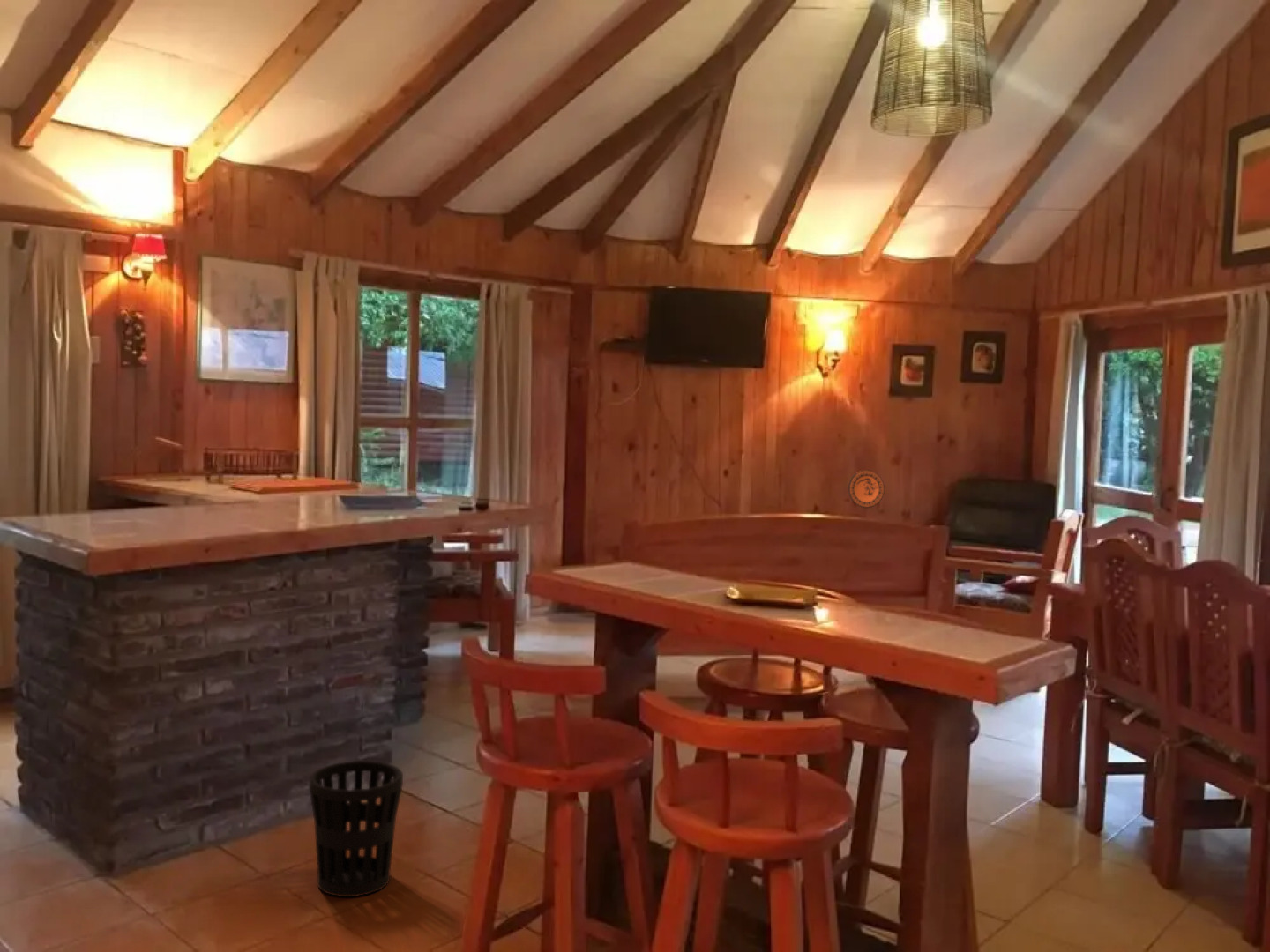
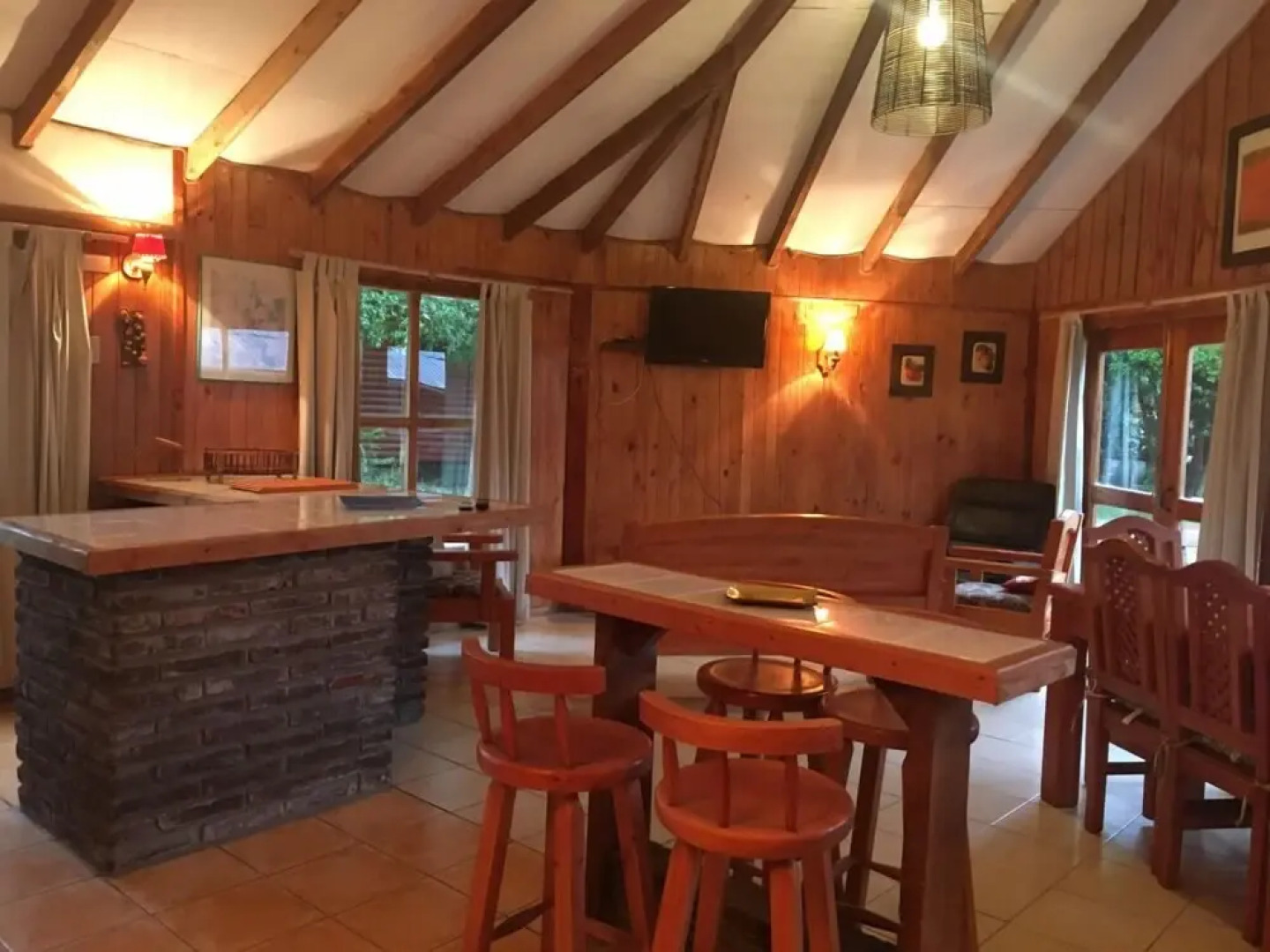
- wastebasket (355, 828)
- decorative plate (866, 488)
